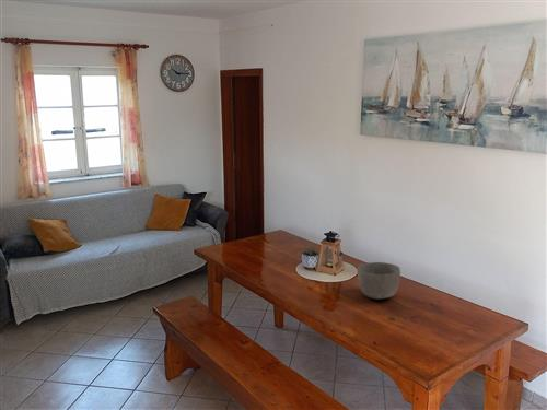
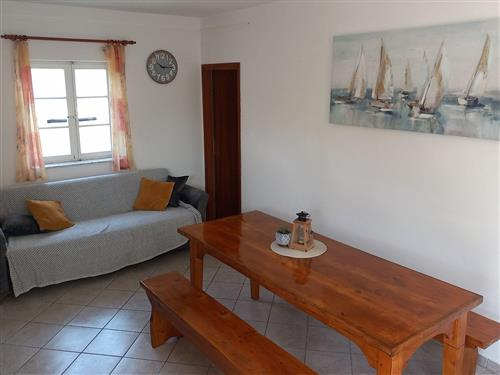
- bowl (377, 281)
